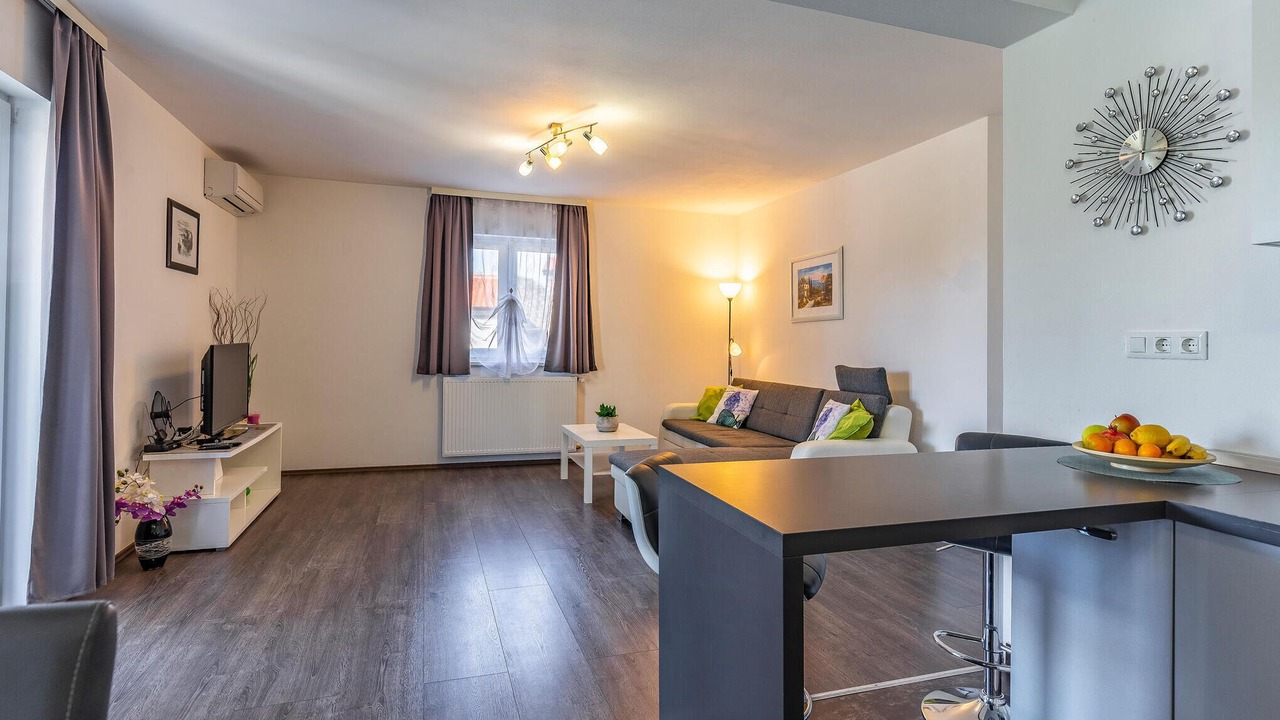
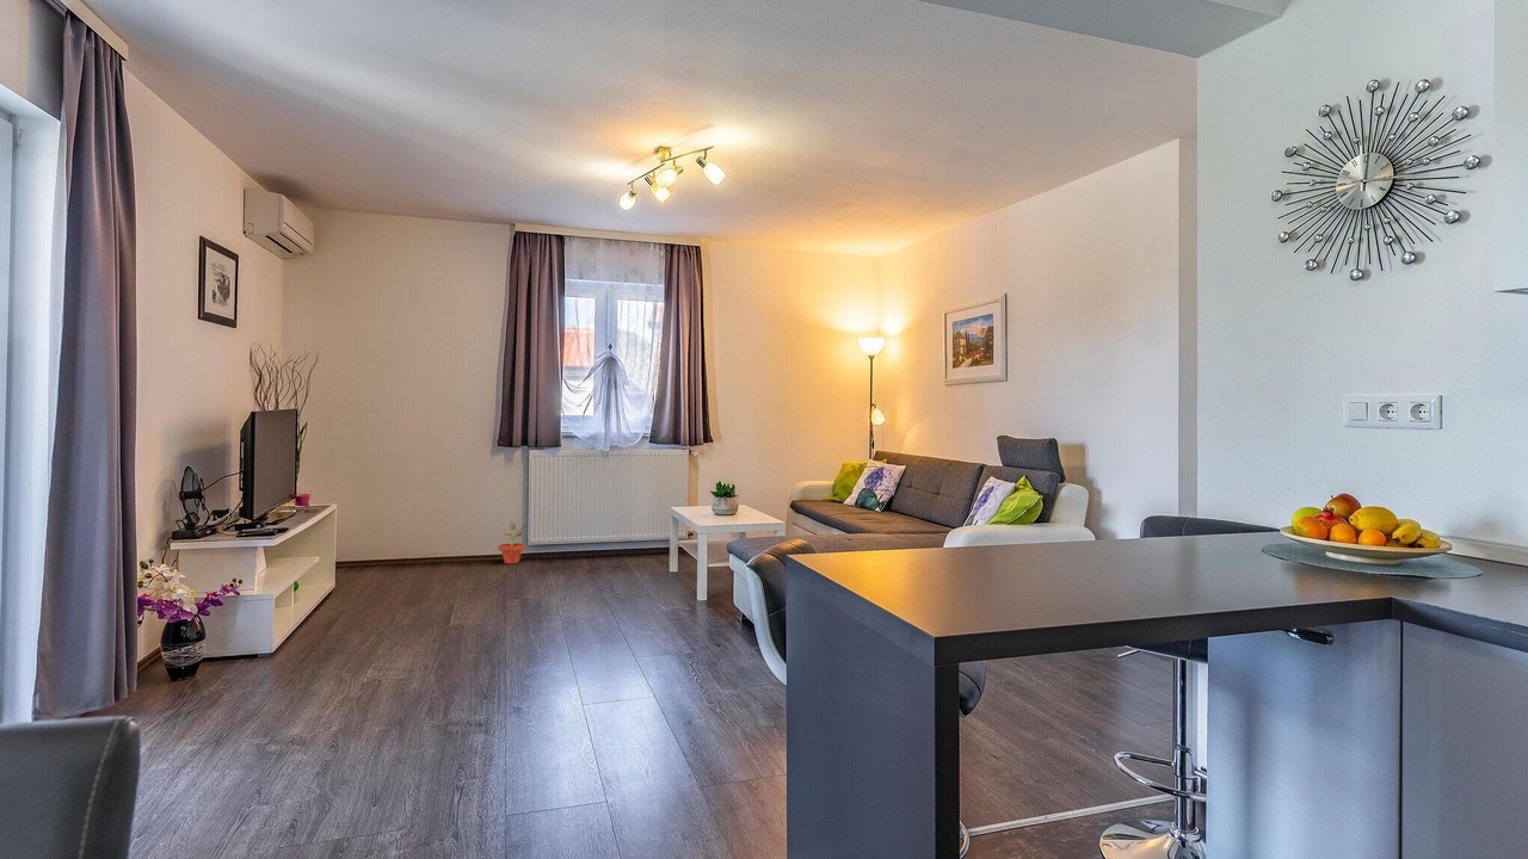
+ potted plant (512, 542)
